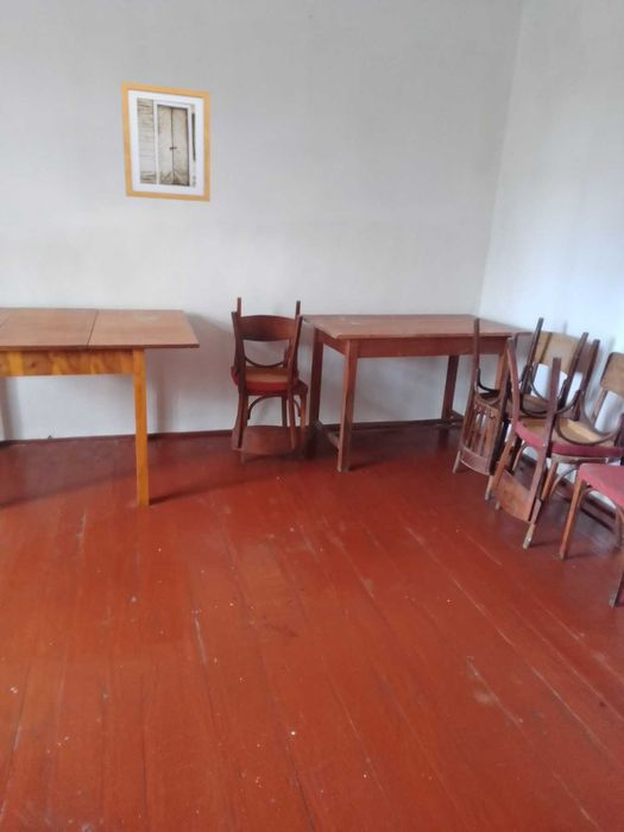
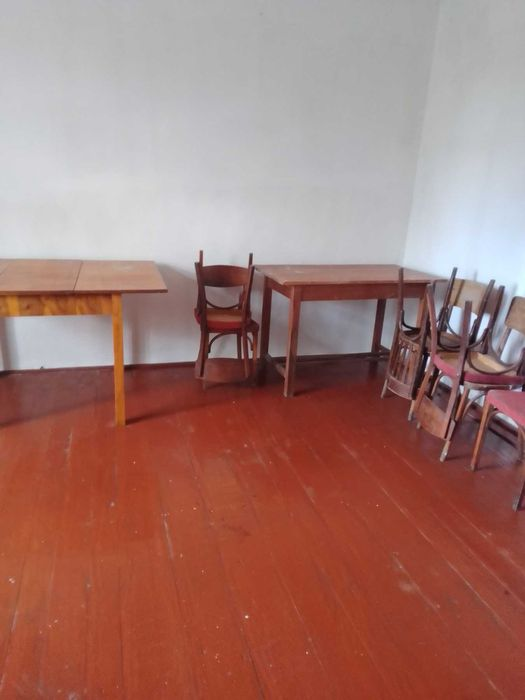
- wall art (166, 144)
